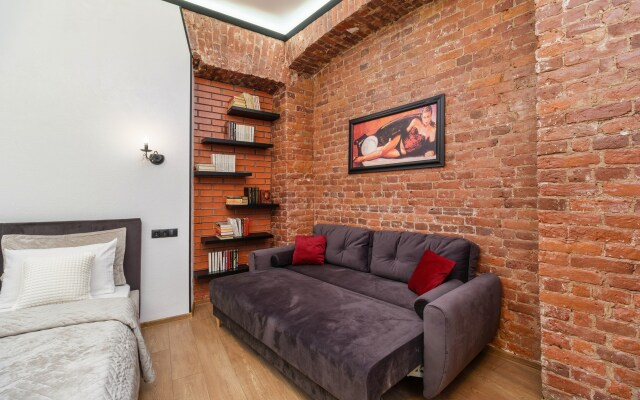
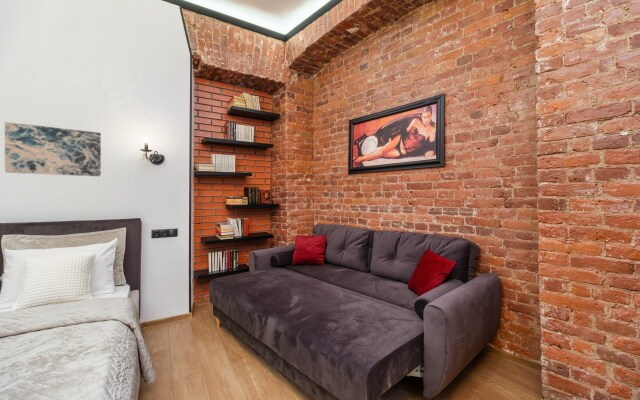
+ wall art (56, 151)
